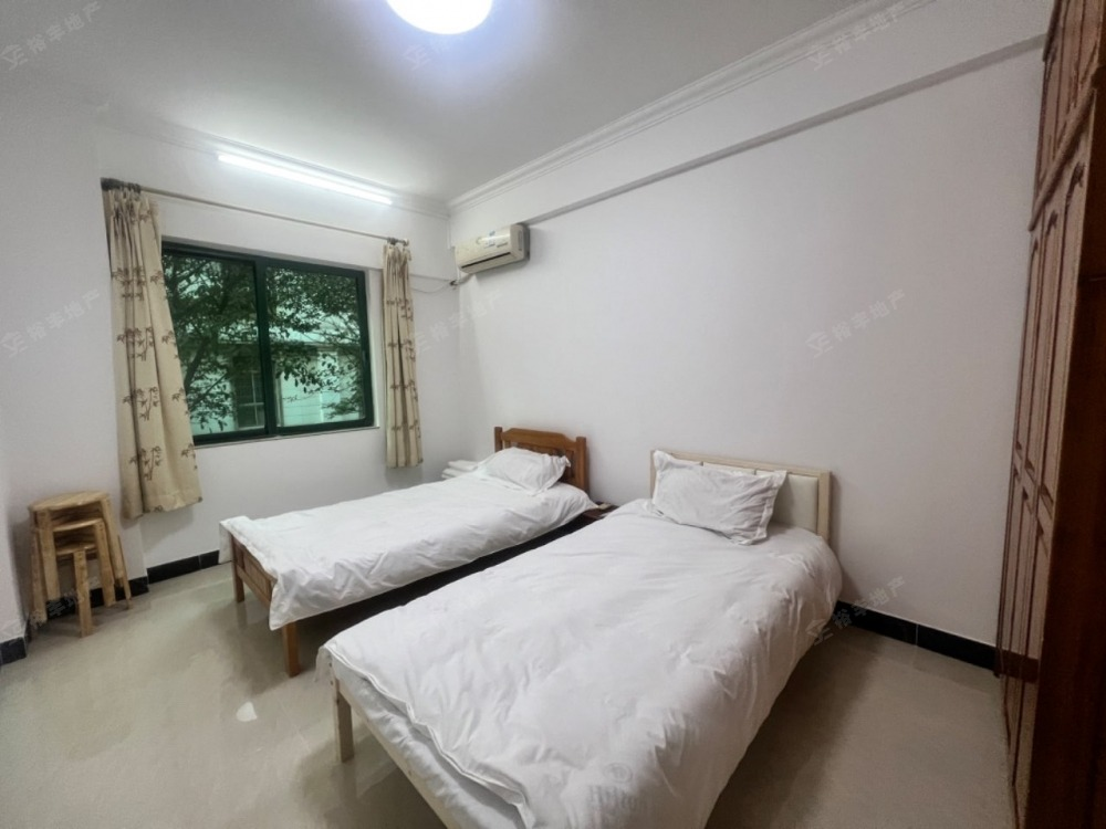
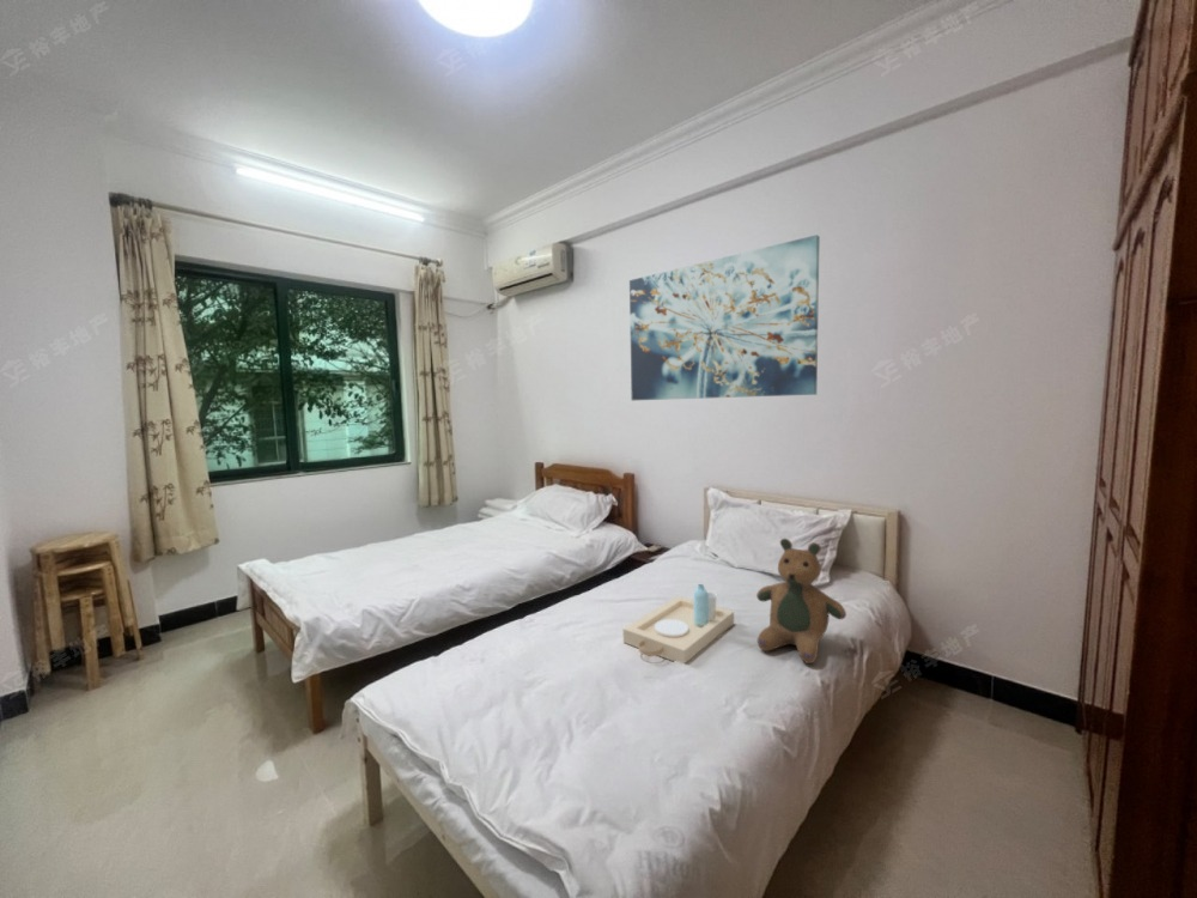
+ serving tray (680, 609)
+ teddy bear (795, 595)
+ wall art (711, 330)
